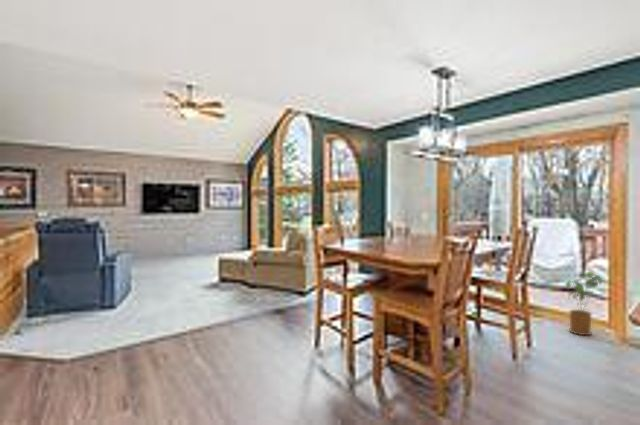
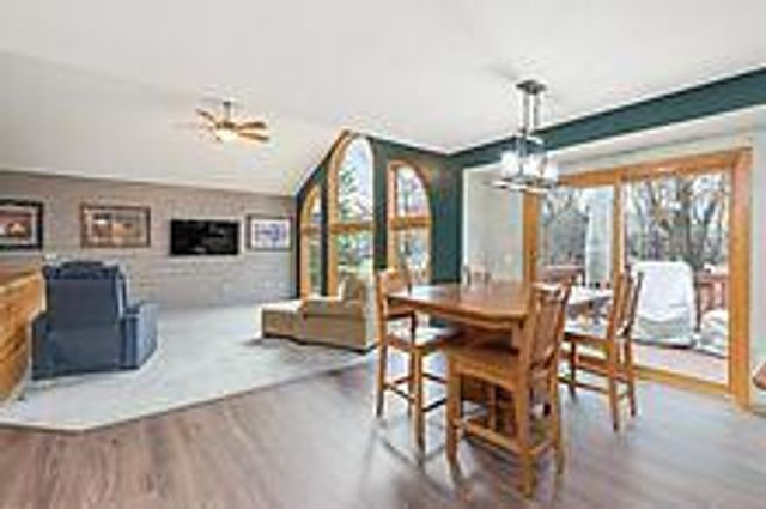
- house plant (581, 303)
